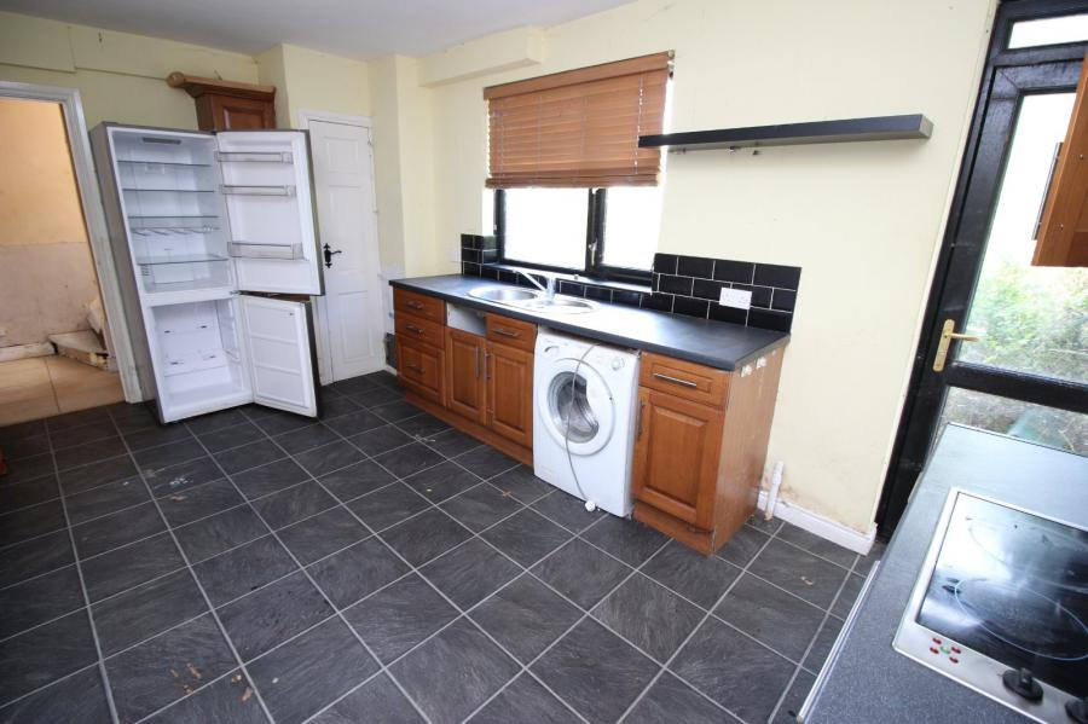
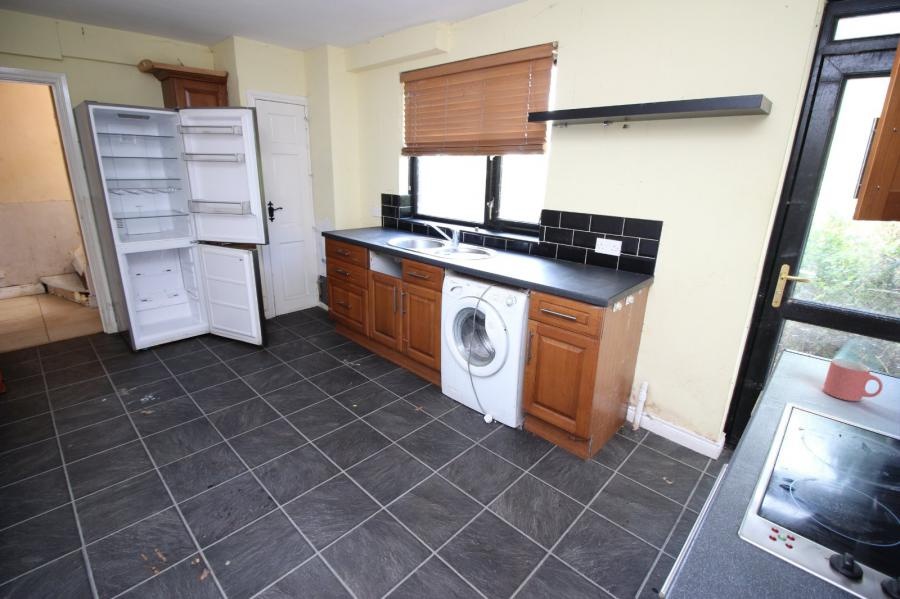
+ mug (853, 382)
